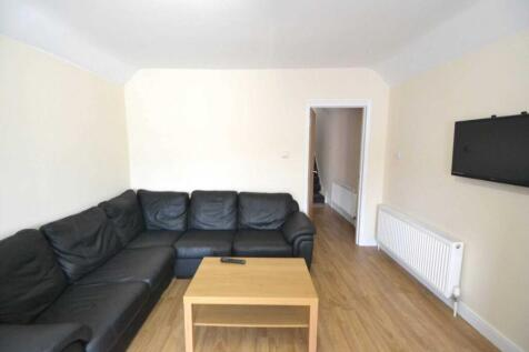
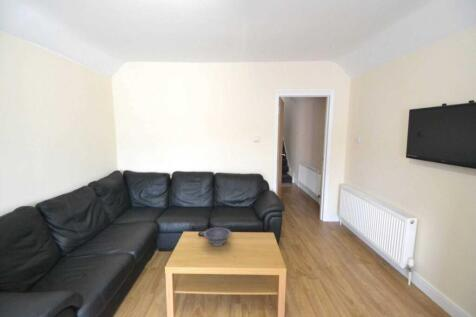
+ decorative bowl (217, 238)
